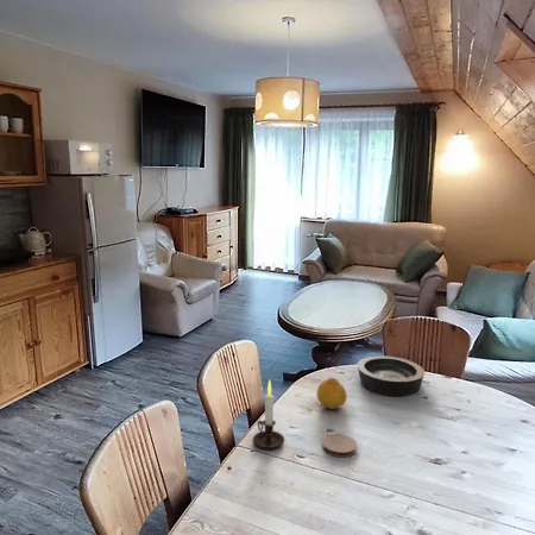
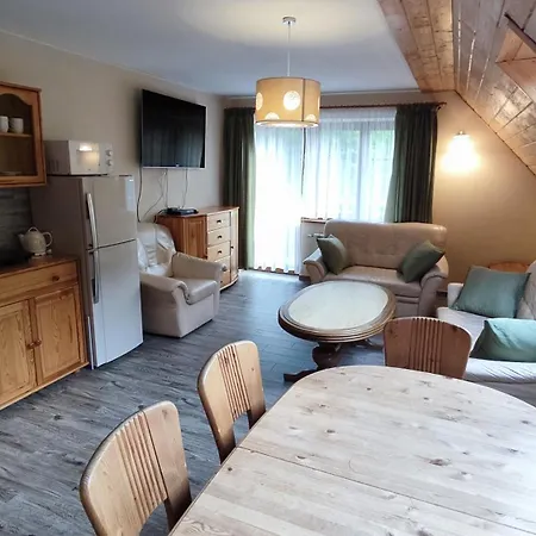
- bowl (389, 374)
- coaster (339, 445)
- fruit (331, 392)
- candle (266, 409)
